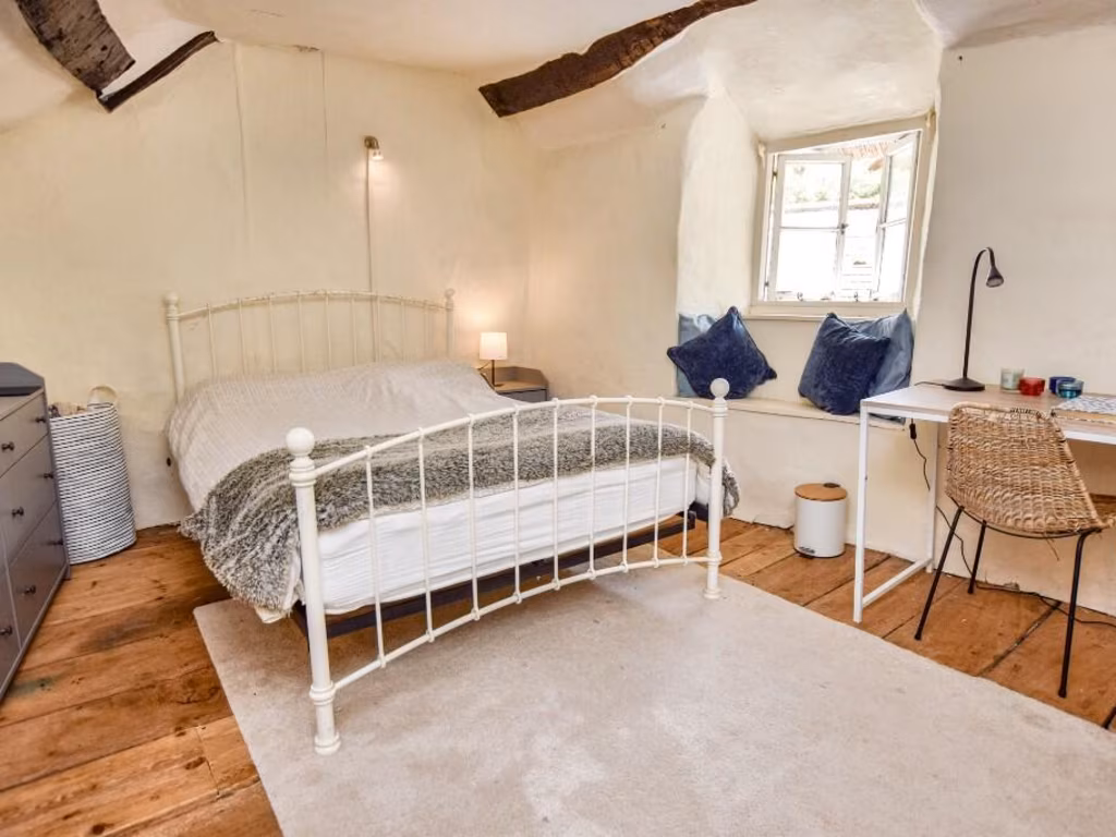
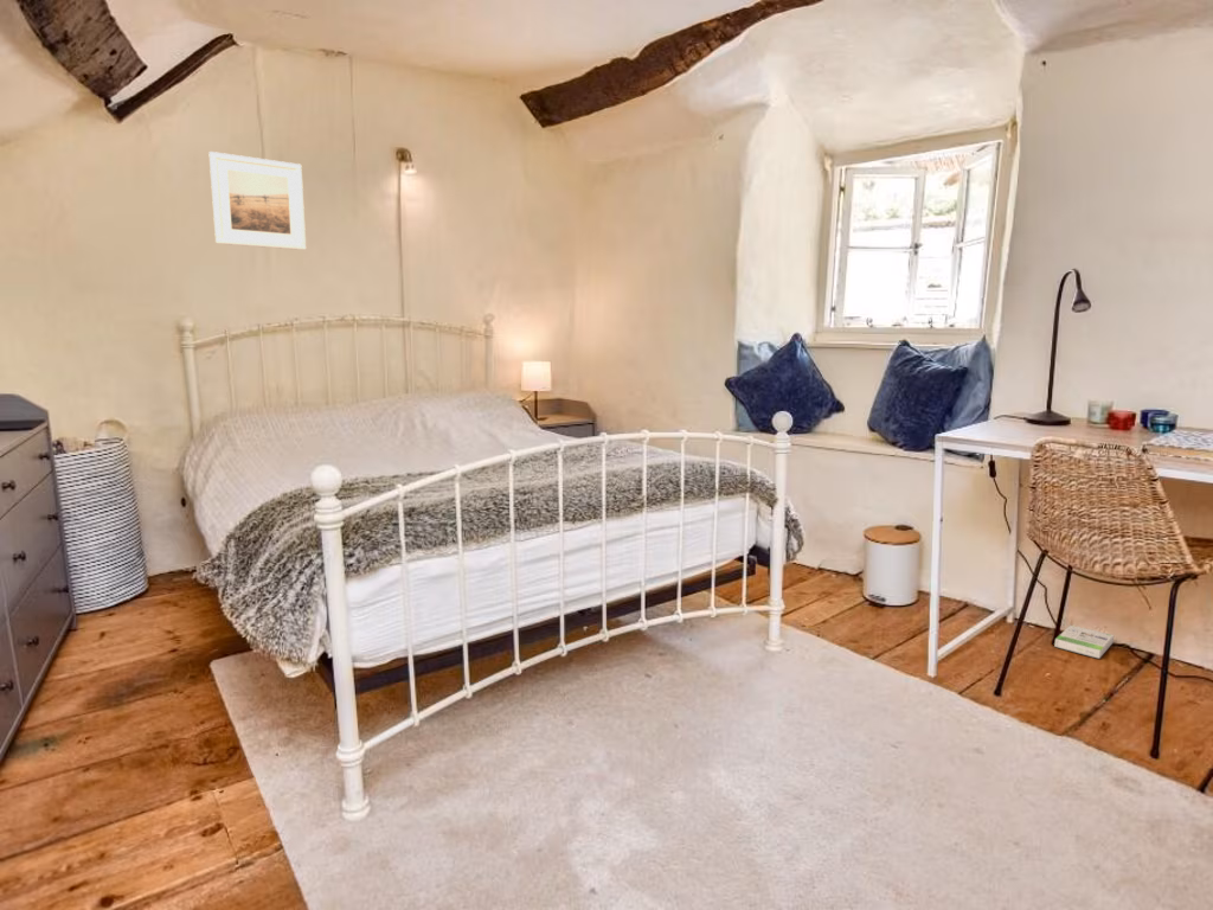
+ box (1084, 640)
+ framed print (259, 203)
